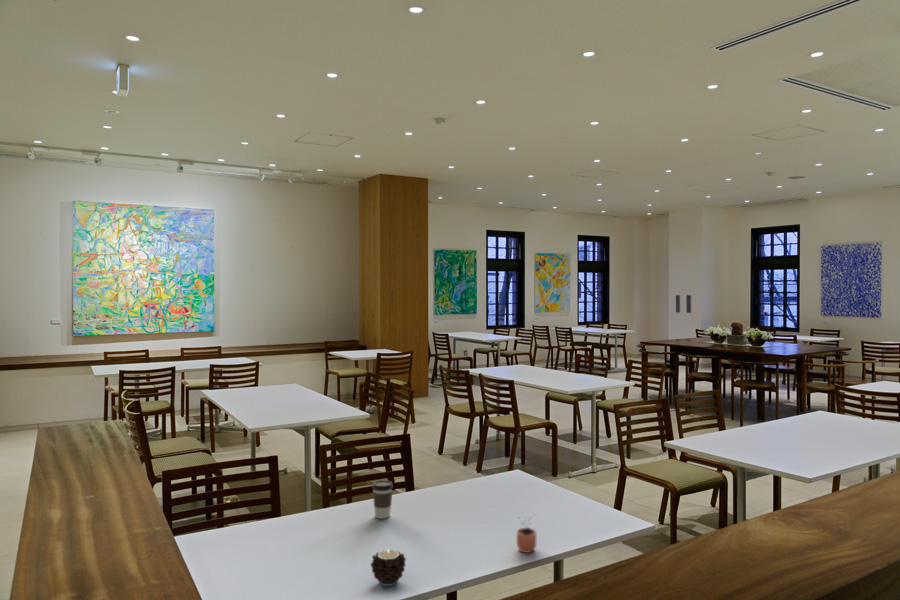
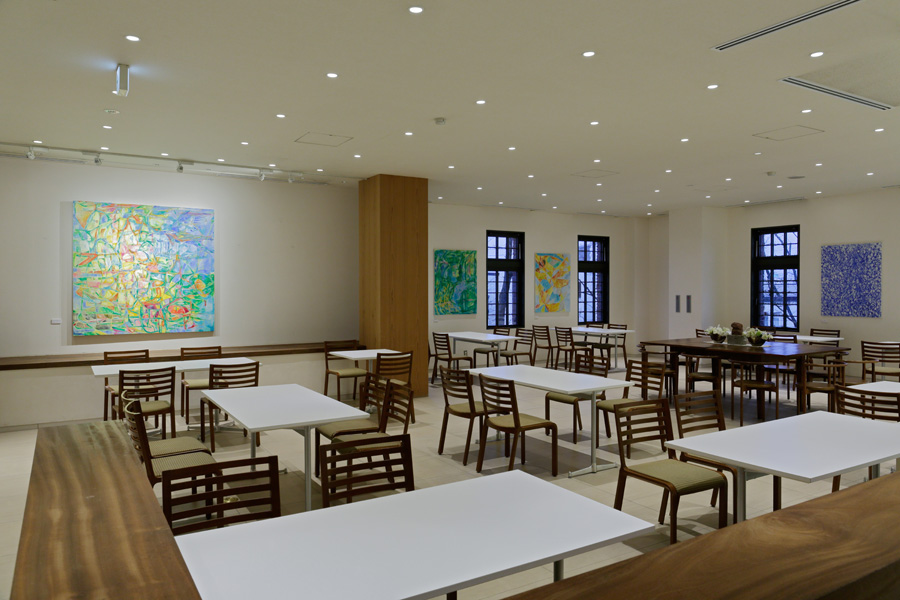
- candle (388, 565)
- cocoa (525, 530)
- coffee cup (382, 499)
